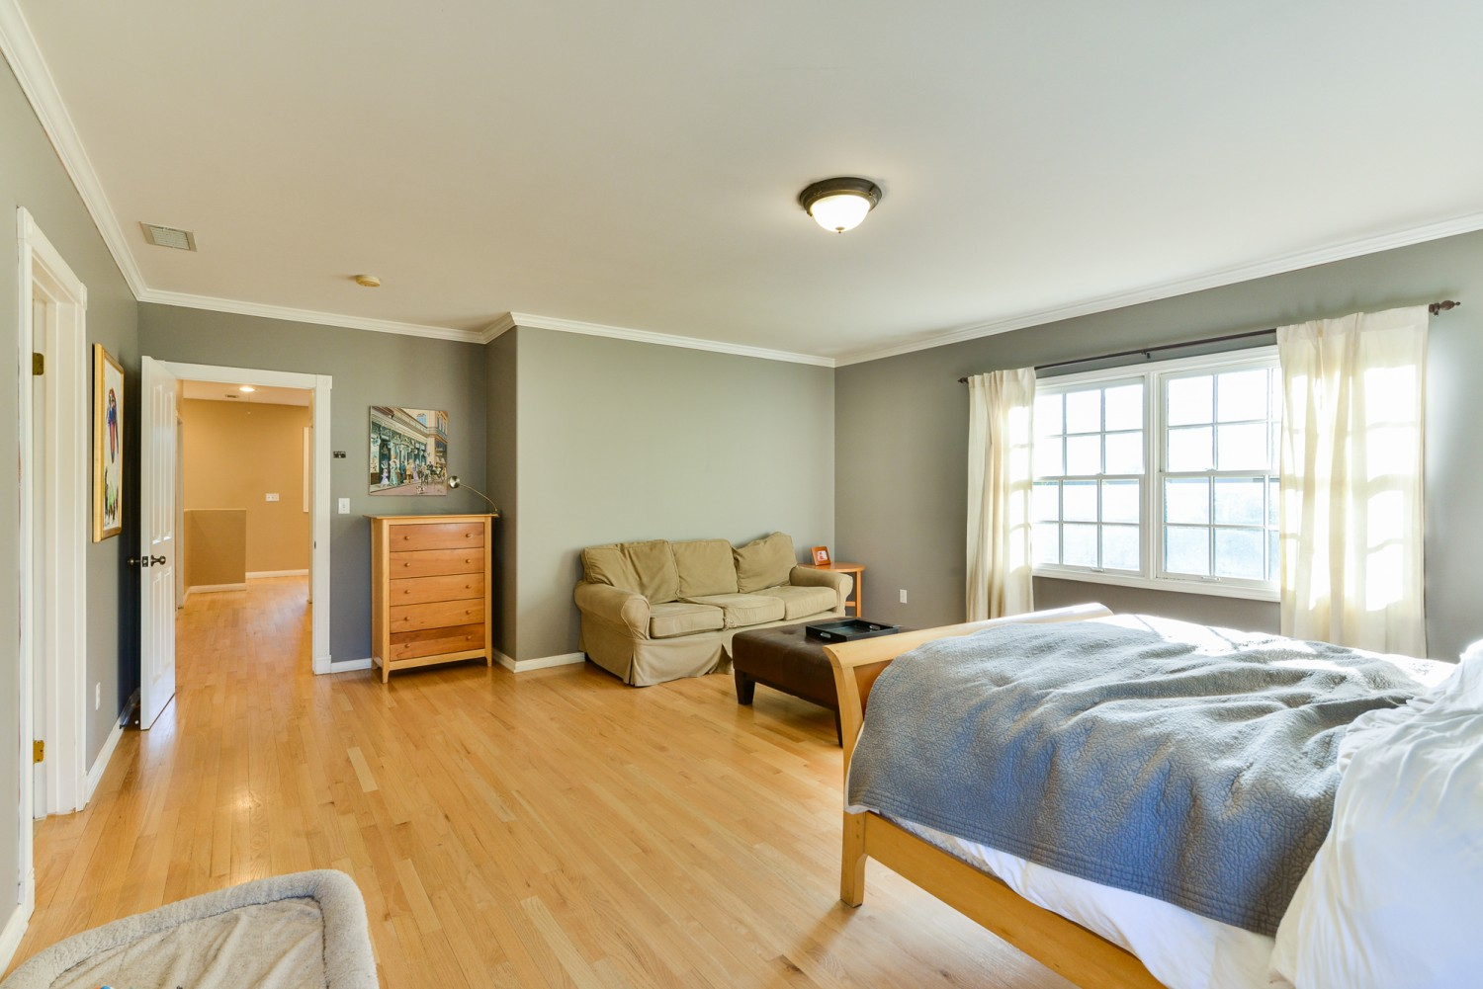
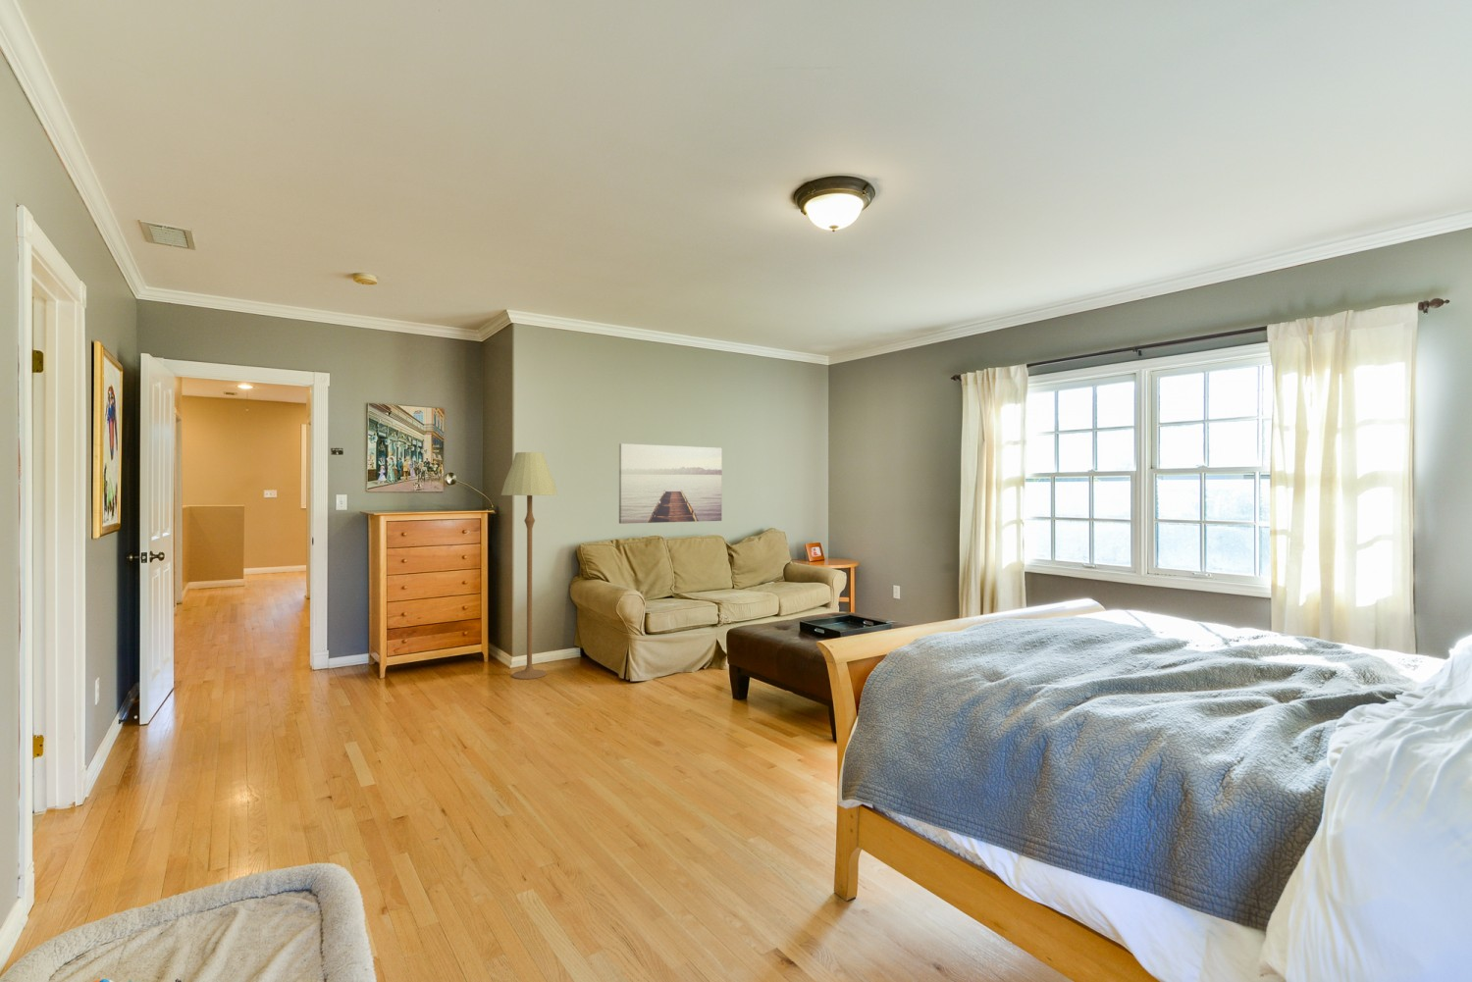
+ wall art (672, 483)
+ floor lamp (529, 563)
